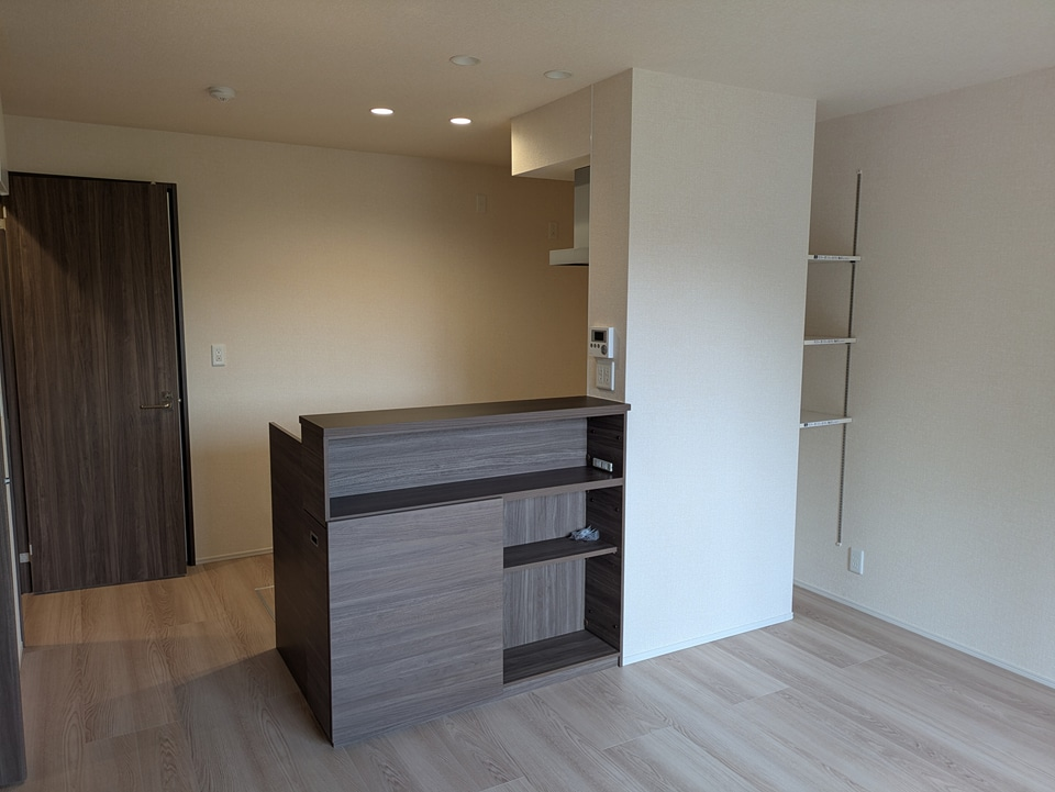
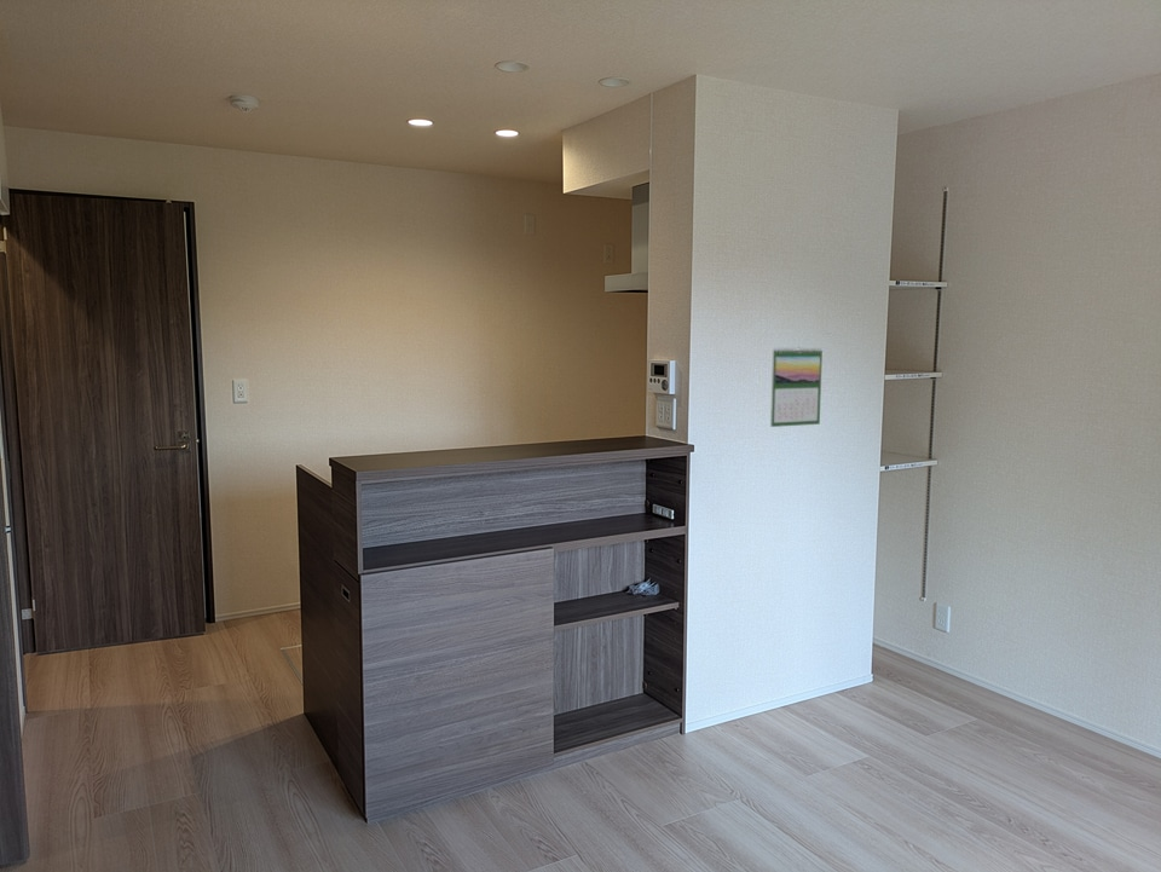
+ calendar (796, 386)
